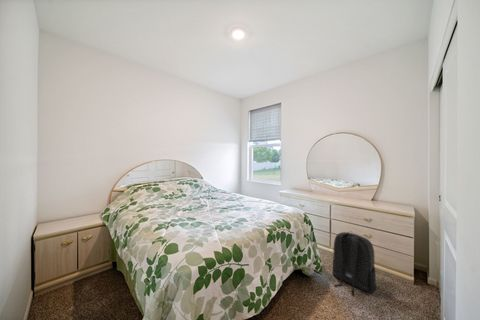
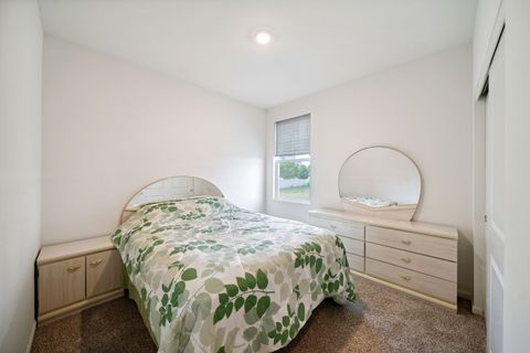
- backpack (351, 257)
